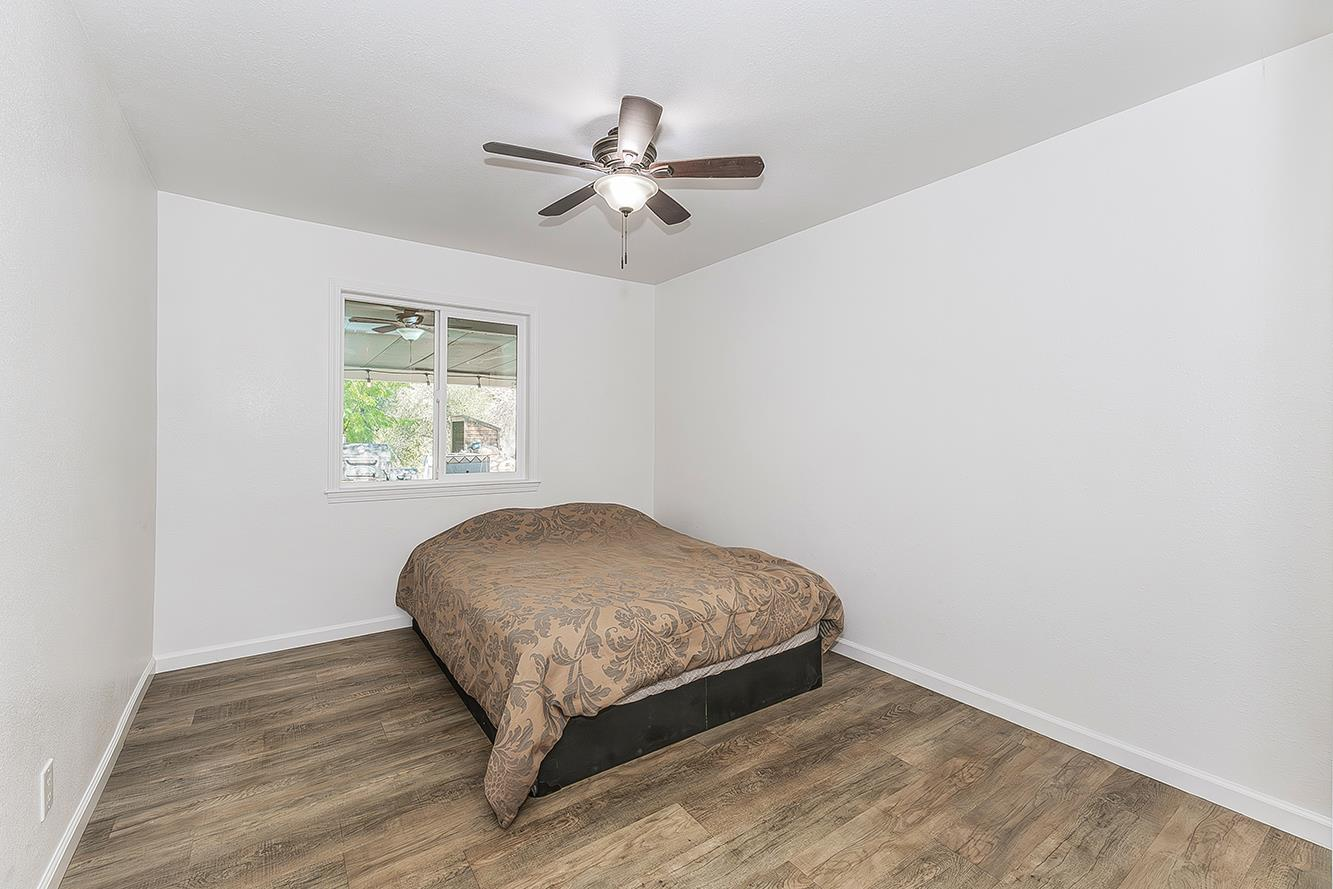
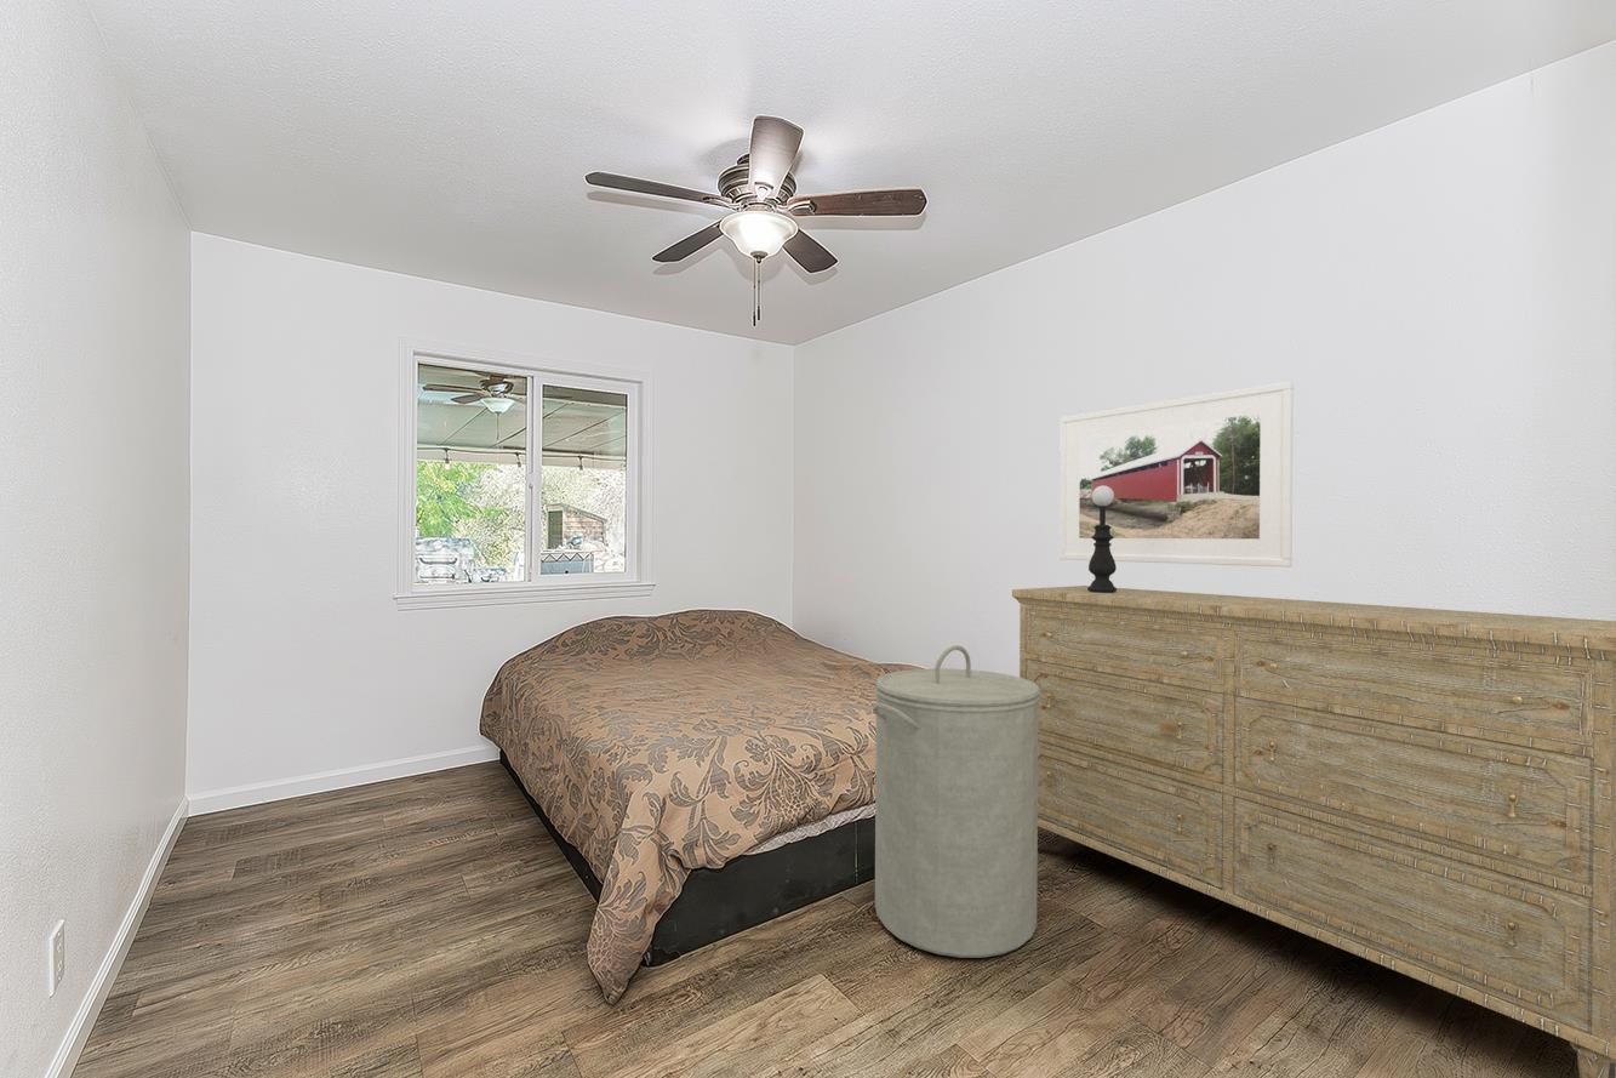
+ laundry hamper (955, 780)
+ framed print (1160, 481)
+ table lamp (1102, 537)
+ dresser (1262, 763)
